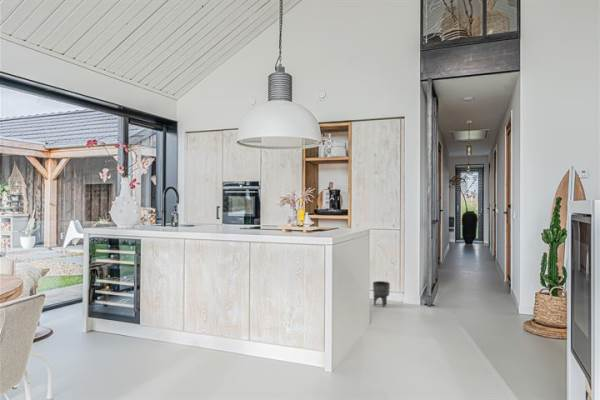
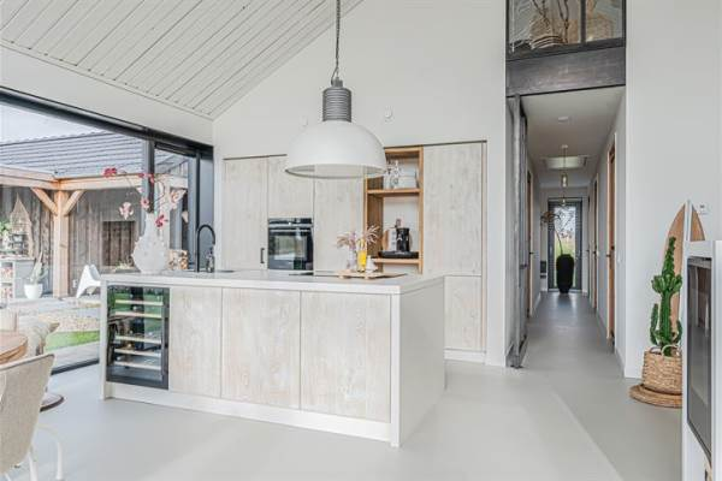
- planter (381, 294)
